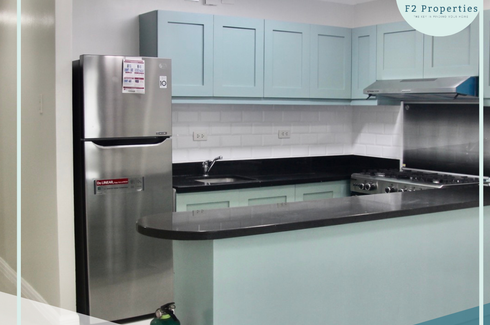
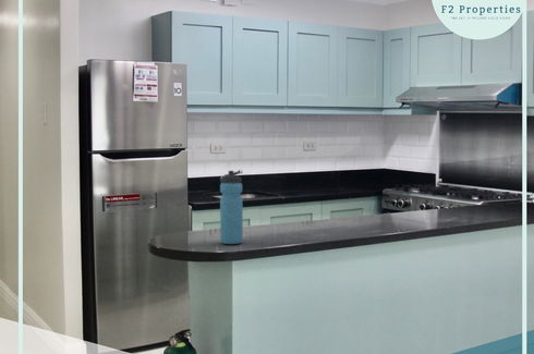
+ water bottle (231, 206)
